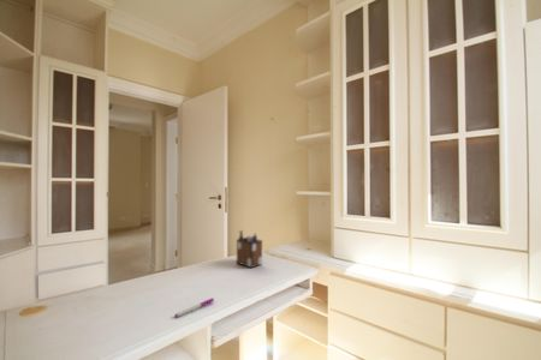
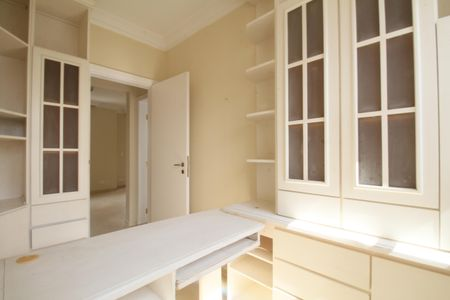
- pen (195, 306)
- desk organizer (249, 246)
